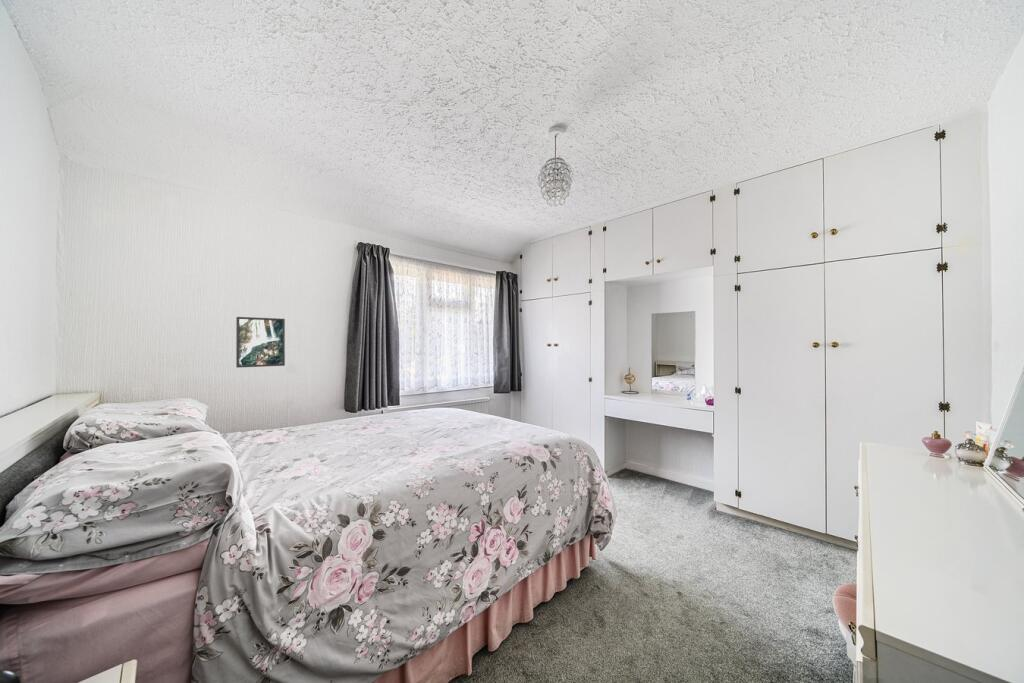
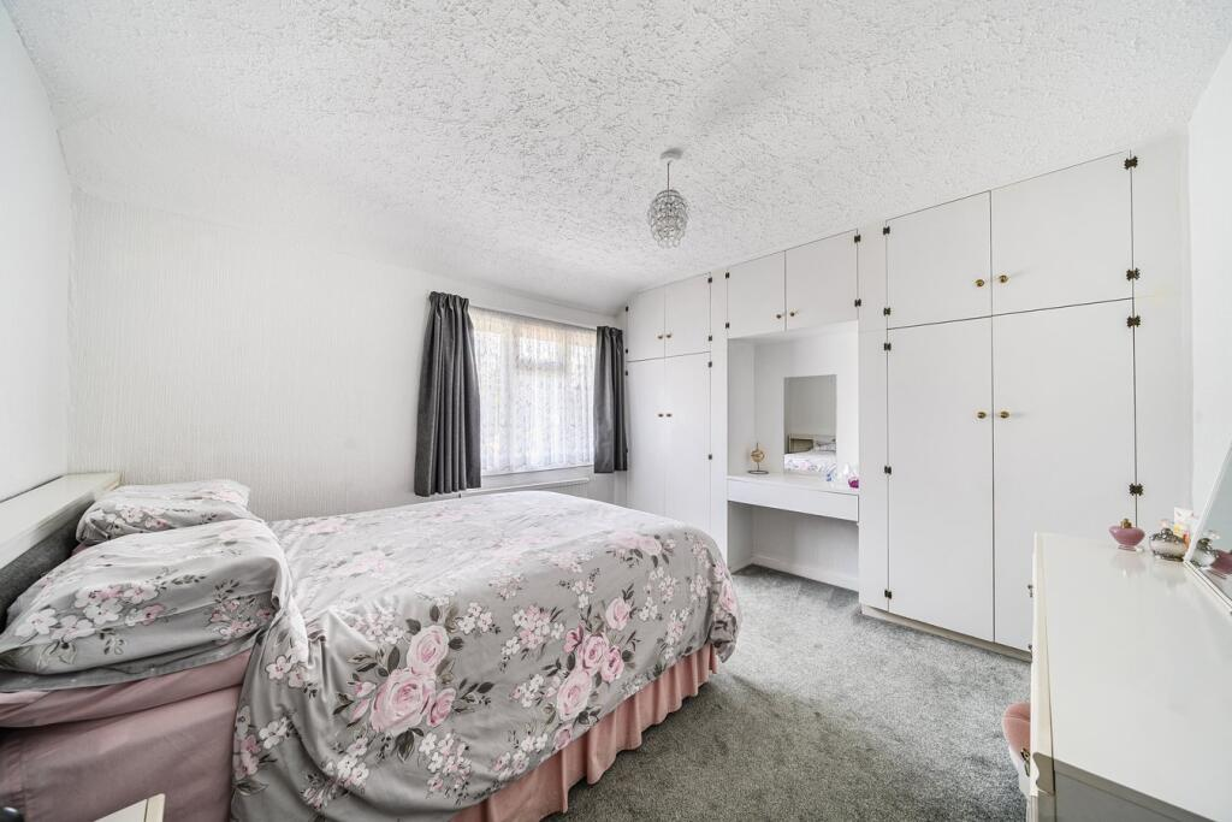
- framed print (261, 342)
